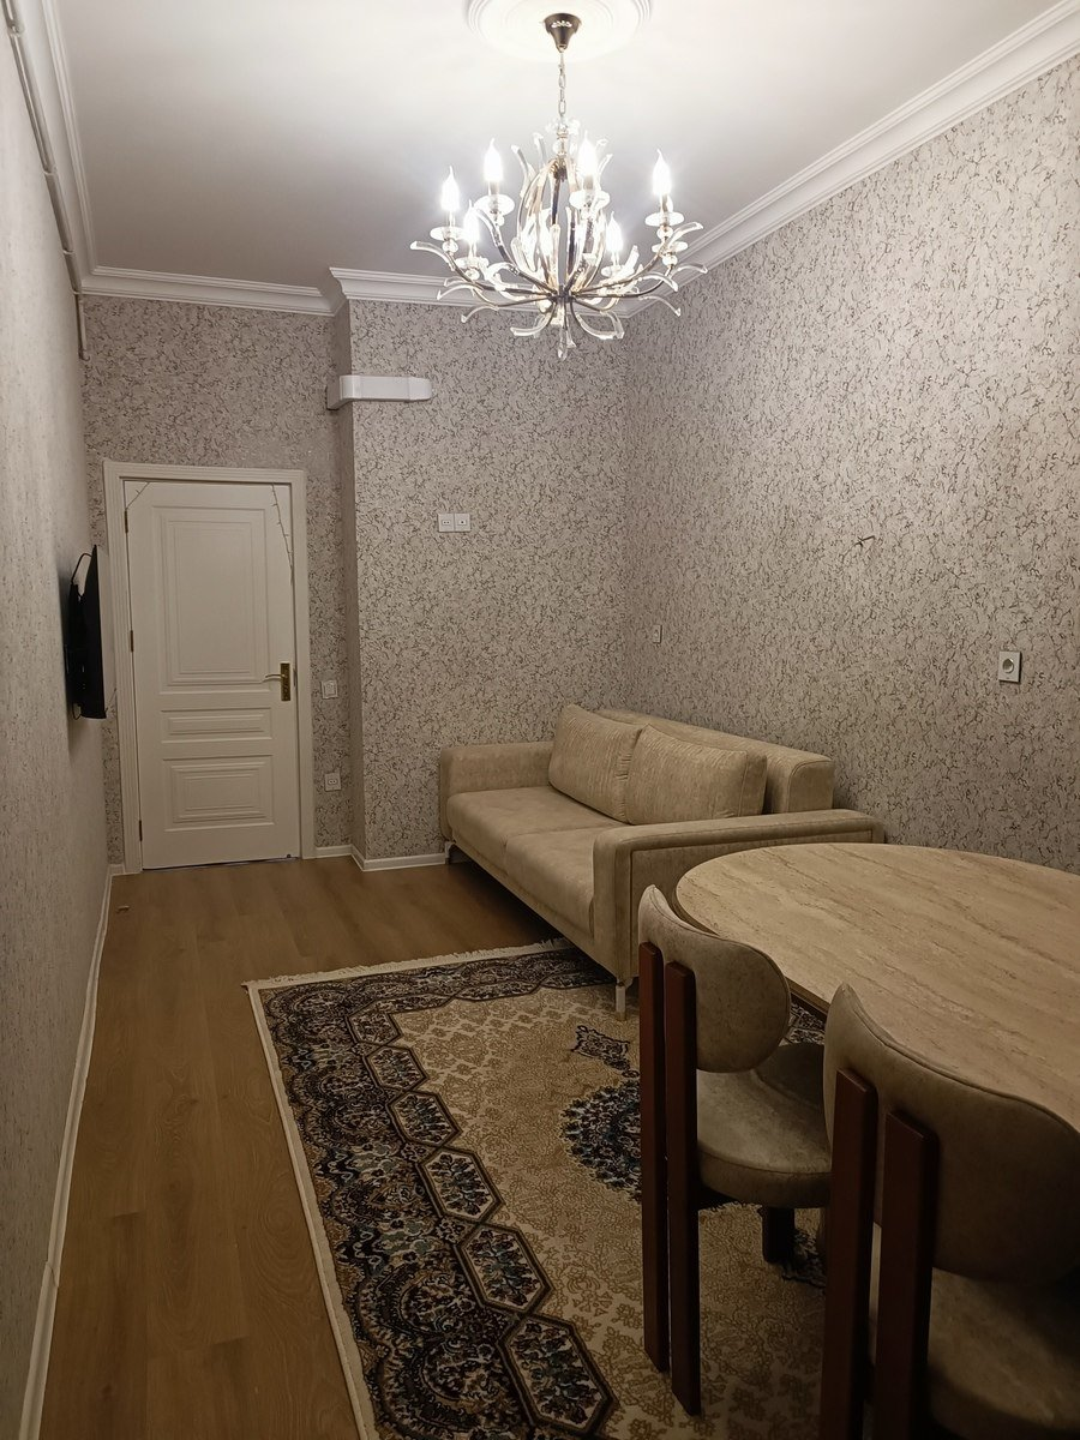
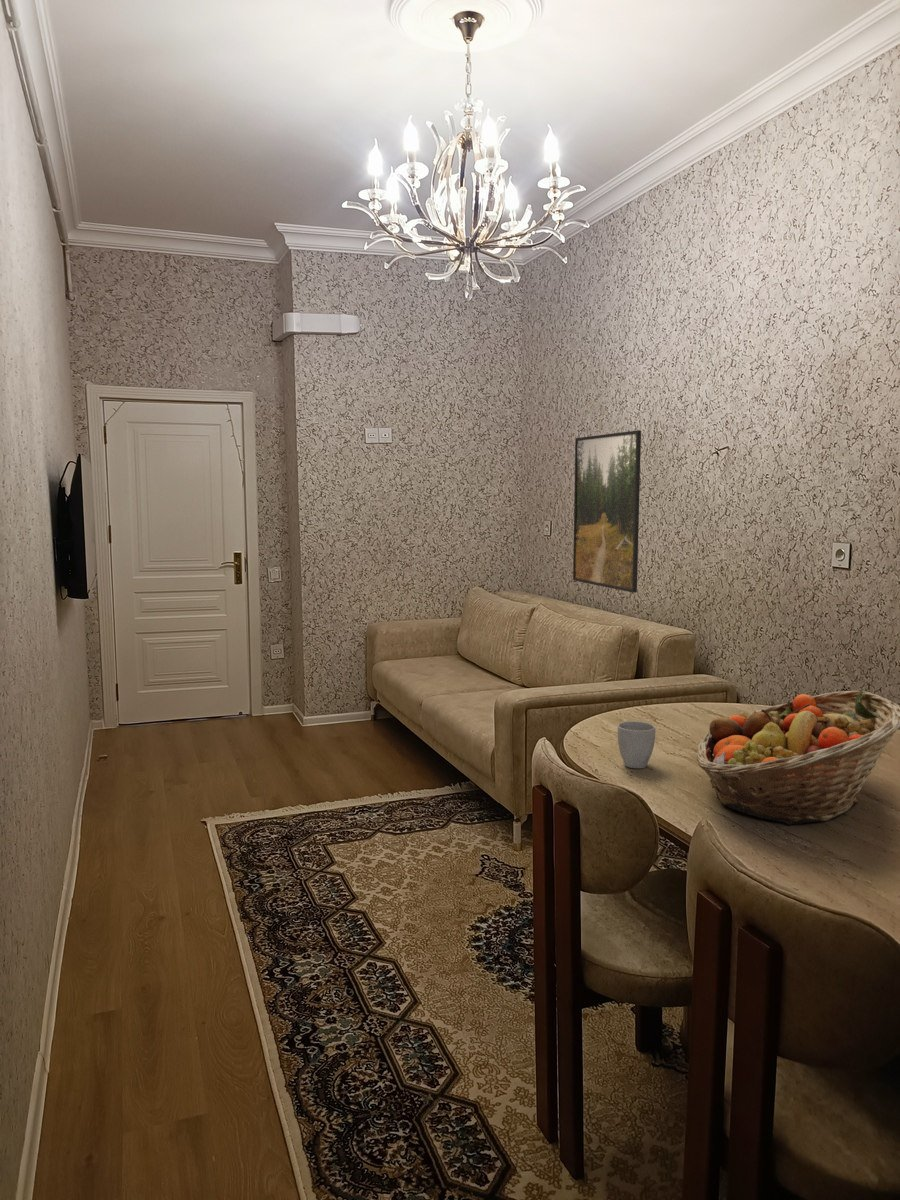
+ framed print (604, 511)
+ fruit basket (794, 747)
+ mug (635, 743)
